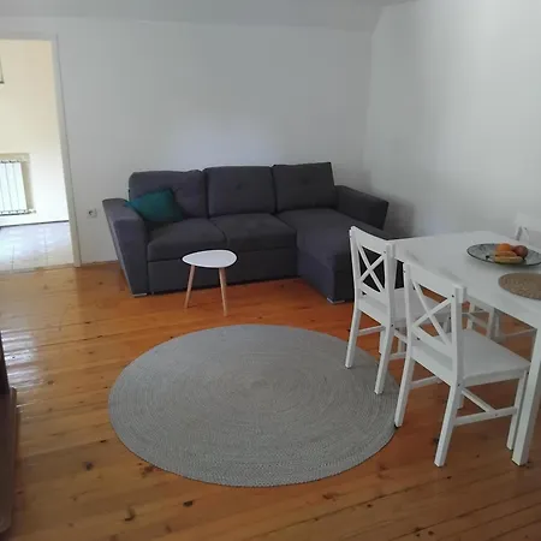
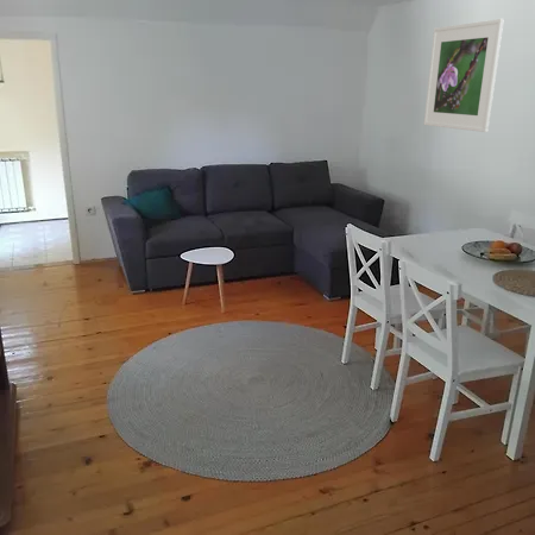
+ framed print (459, 77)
